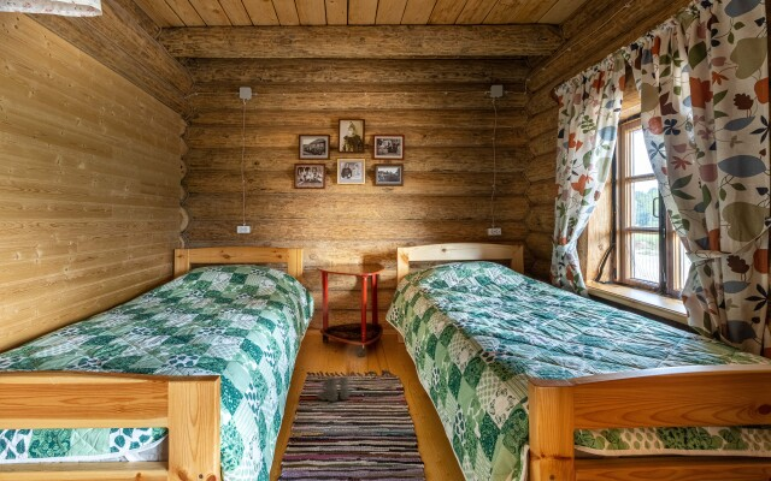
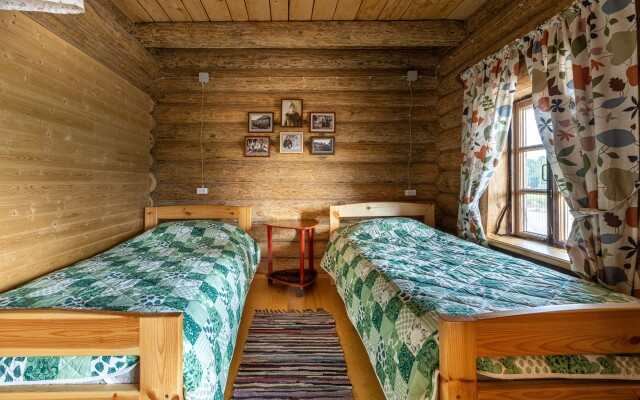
- boots (336, 386)
